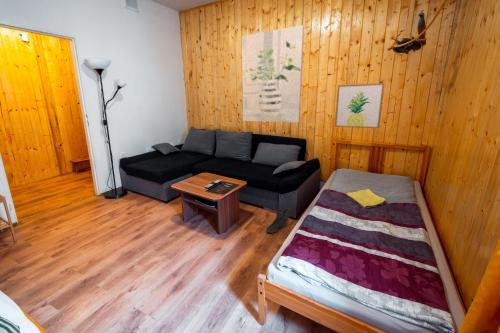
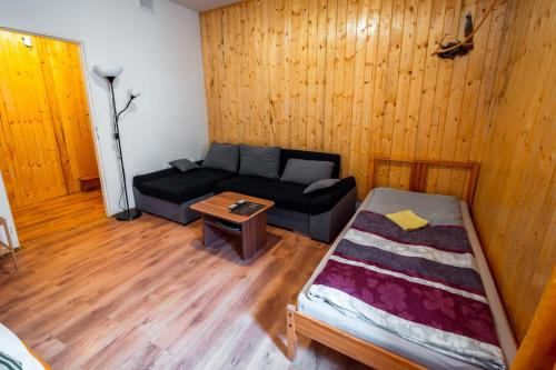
- sneaker (278, 219)
- wall art (270, 78)
- wall art (358, 106)
